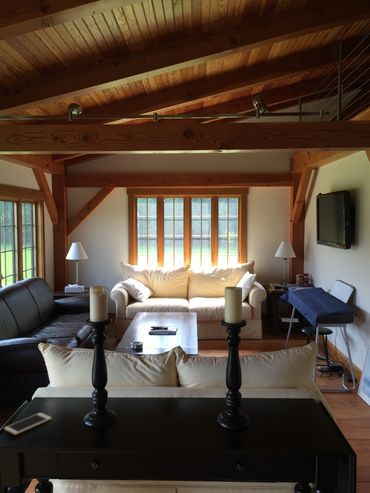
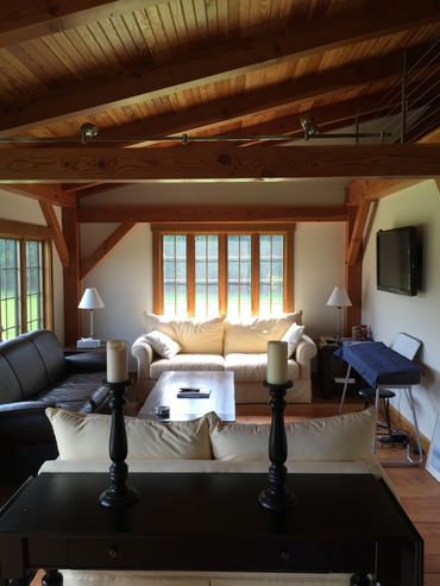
- cell phone (28, 423)
